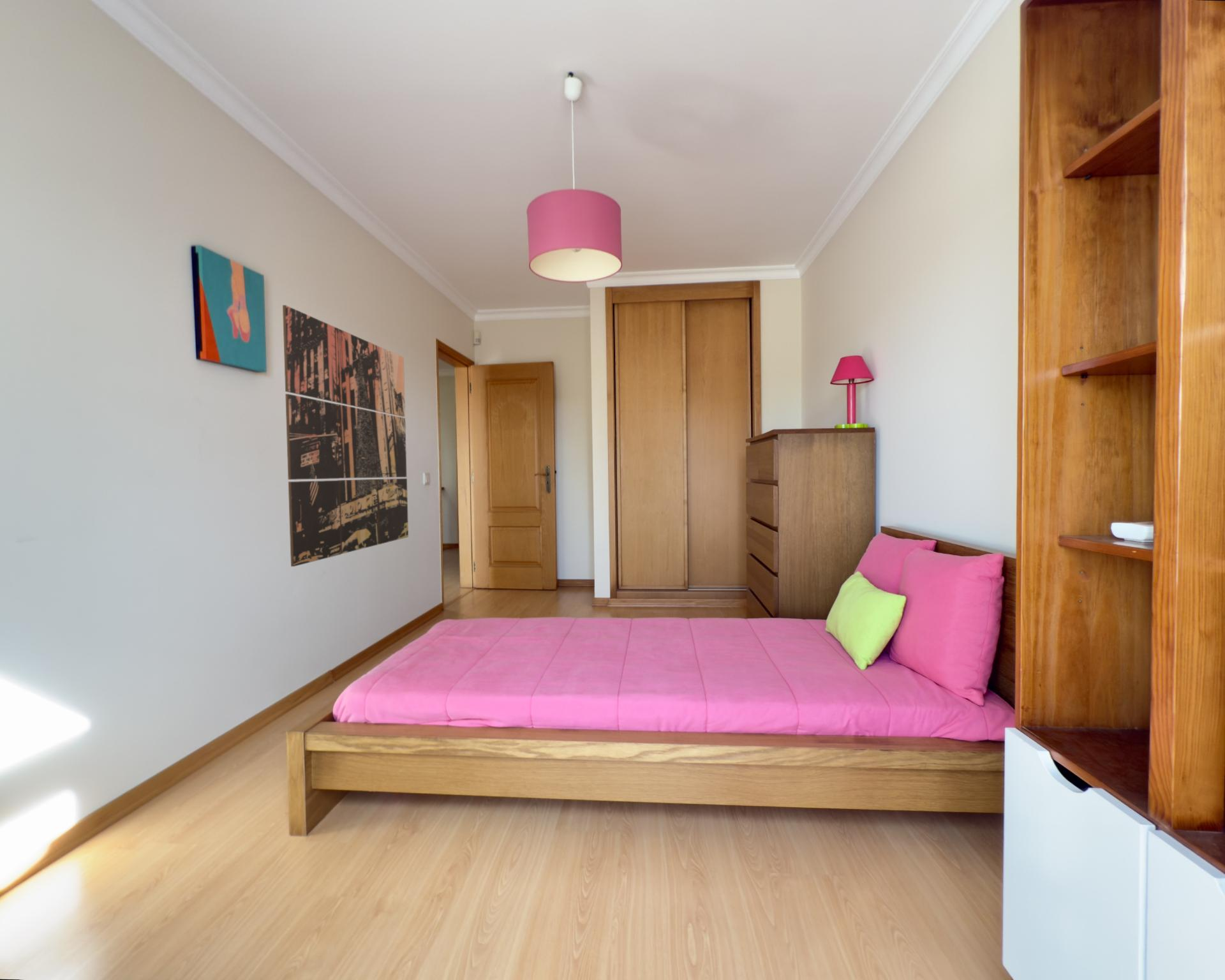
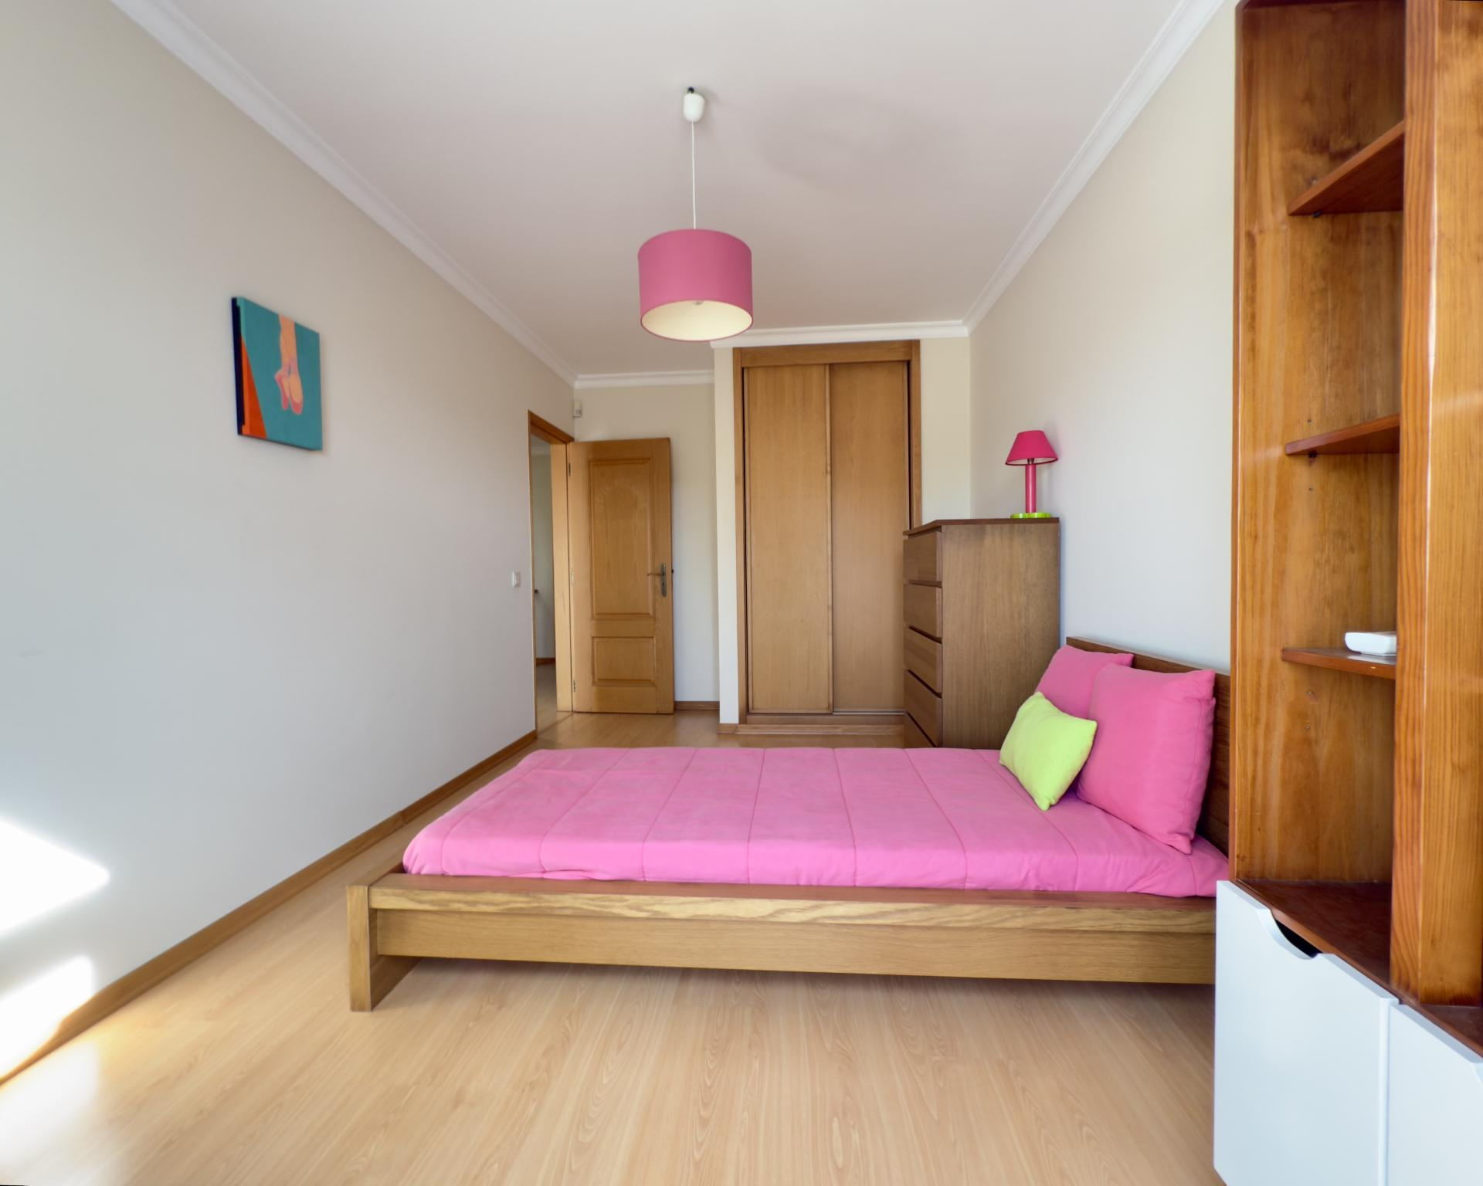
- wall art (357, 443)
